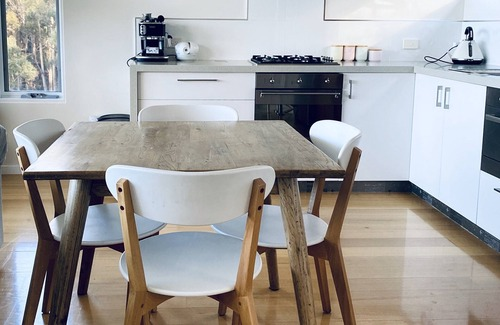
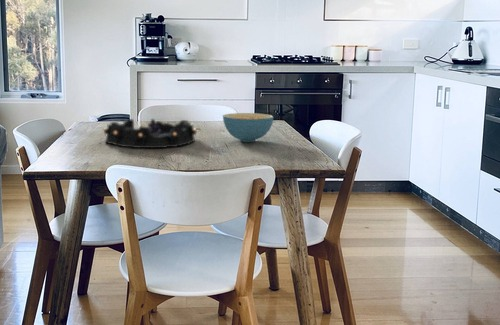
+ cereal bowl (247, 128)
+ decorative bowl (150, 130)
